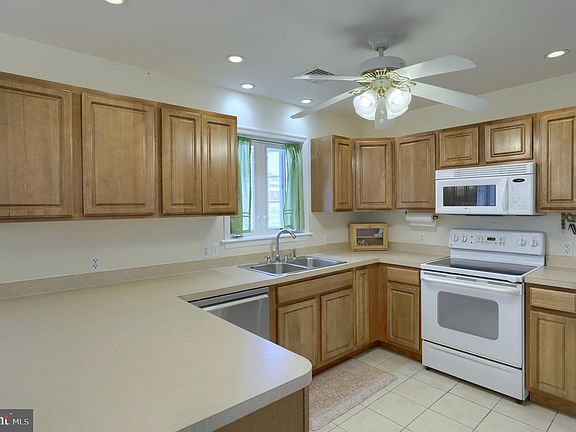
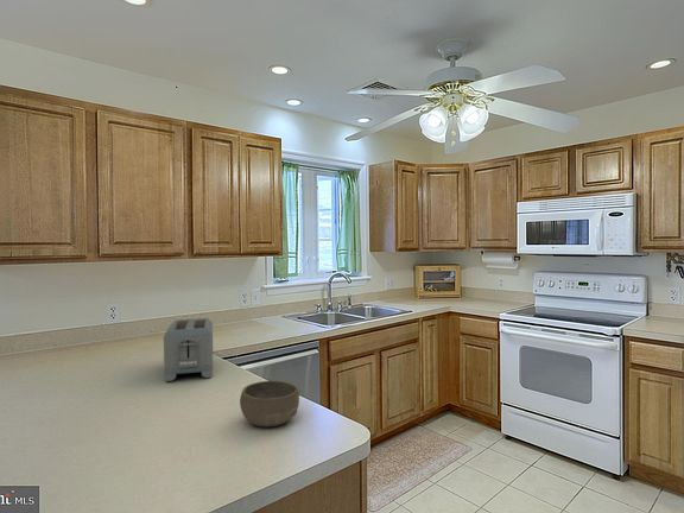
+ toaster (190, 347)
+ bowl (270, 404)
